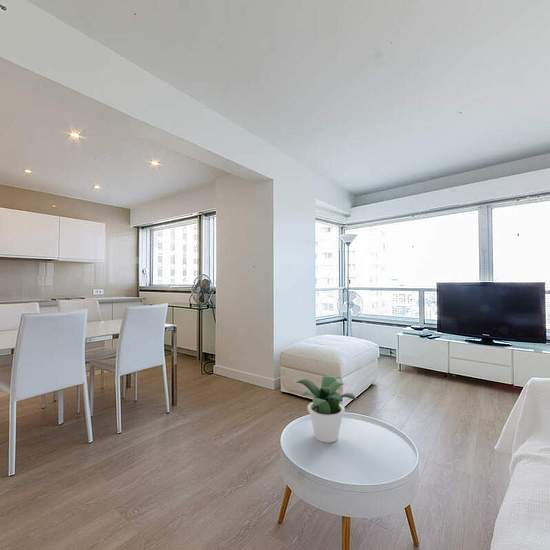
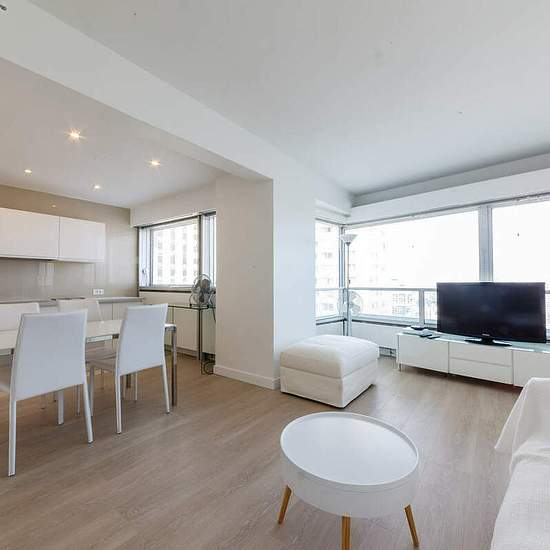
- potted plant (325, 408)
